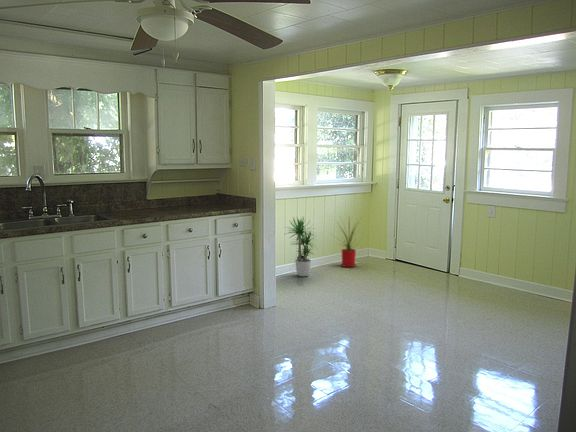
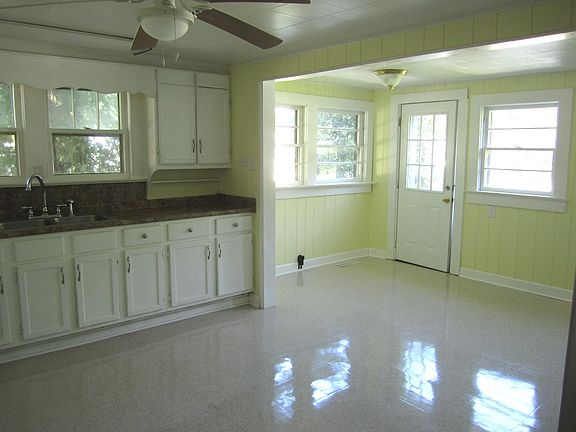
- potted plant (301, 244)
- house plant (347, 239)
